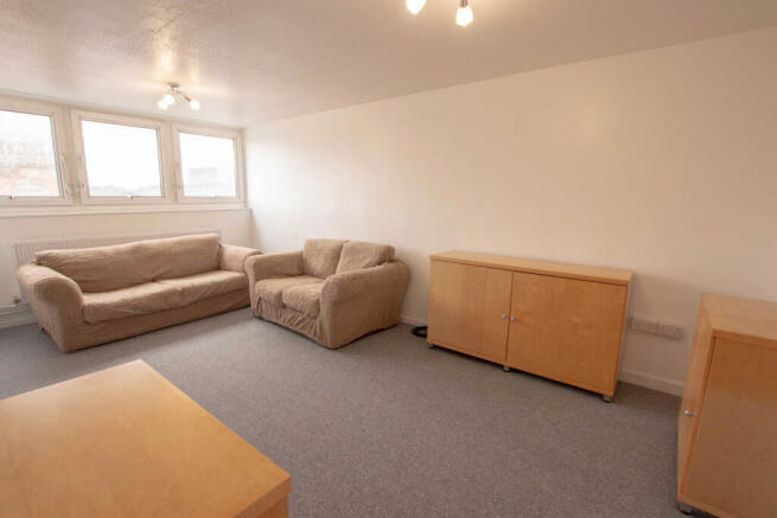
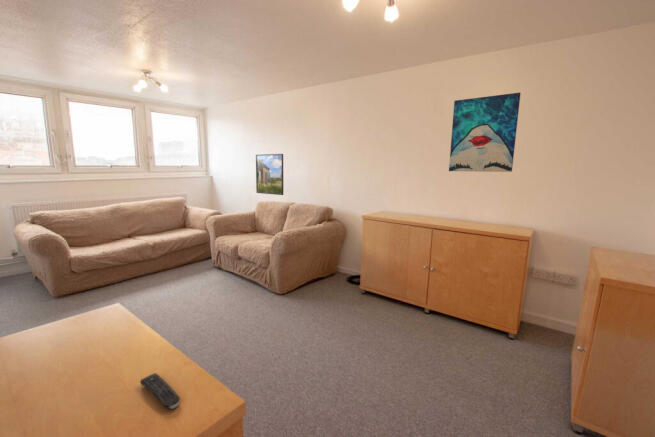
+ wall art (482, 135)
+ remote control (161, 390)
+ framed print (269, 174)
